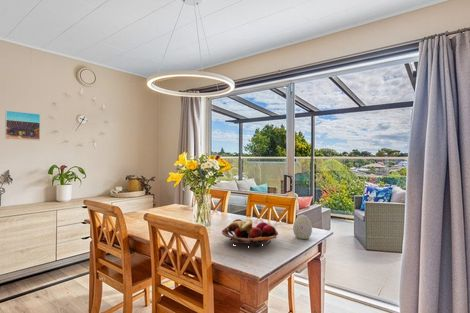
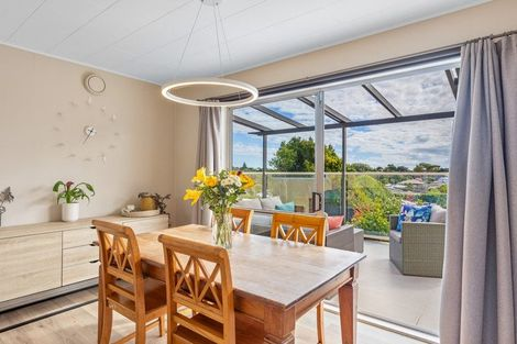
- decorative egg (302, 226)
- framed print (23, 126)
- fruit basket (249, 231)
